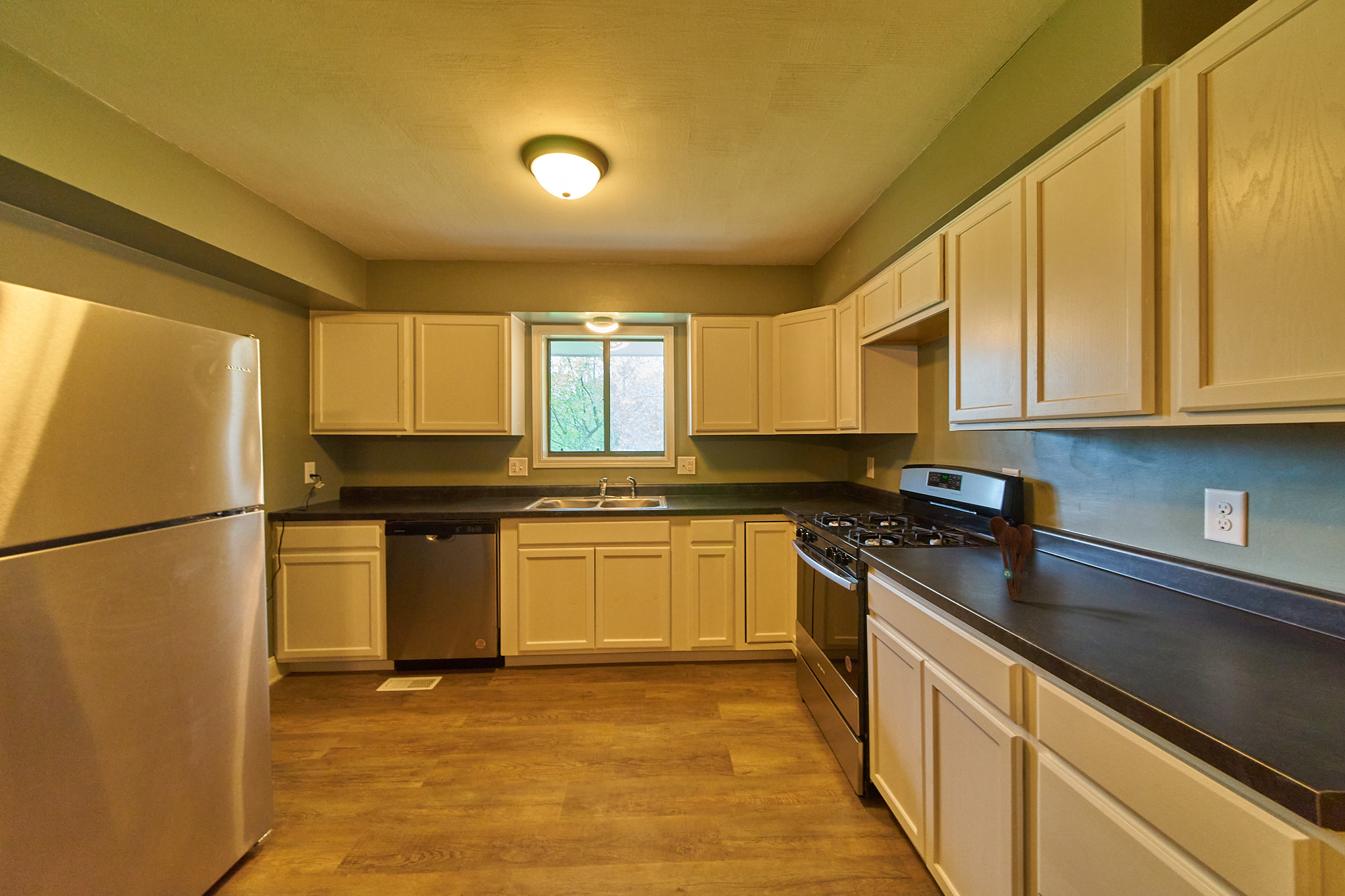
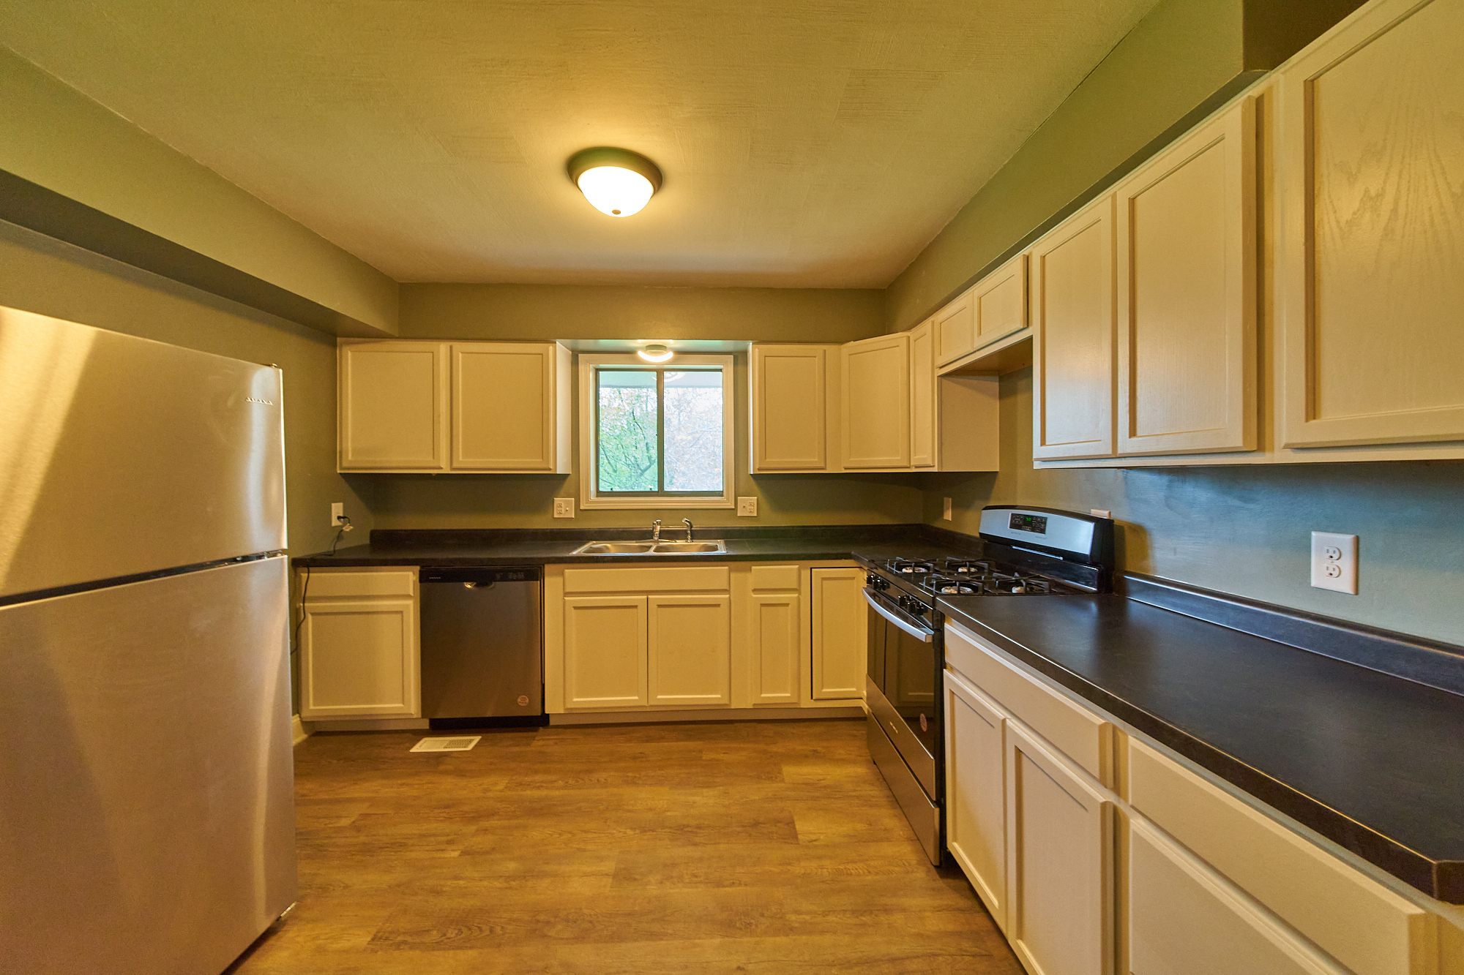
- utensil holder (1011, 557)
